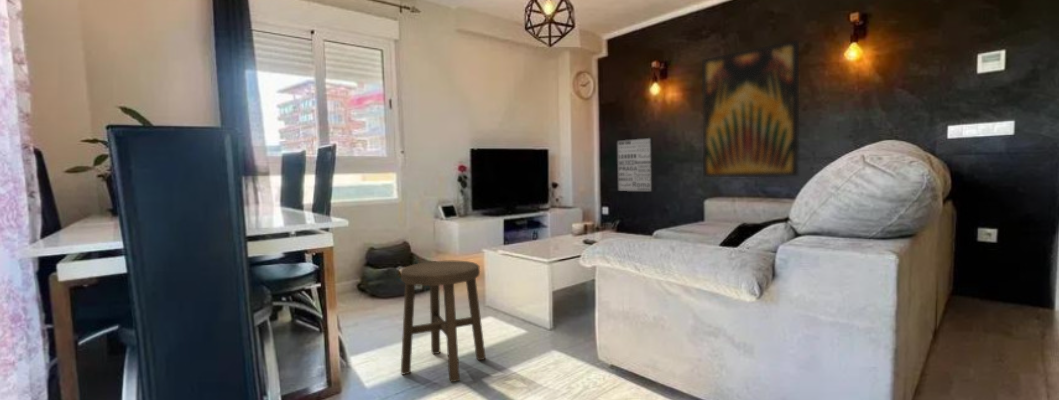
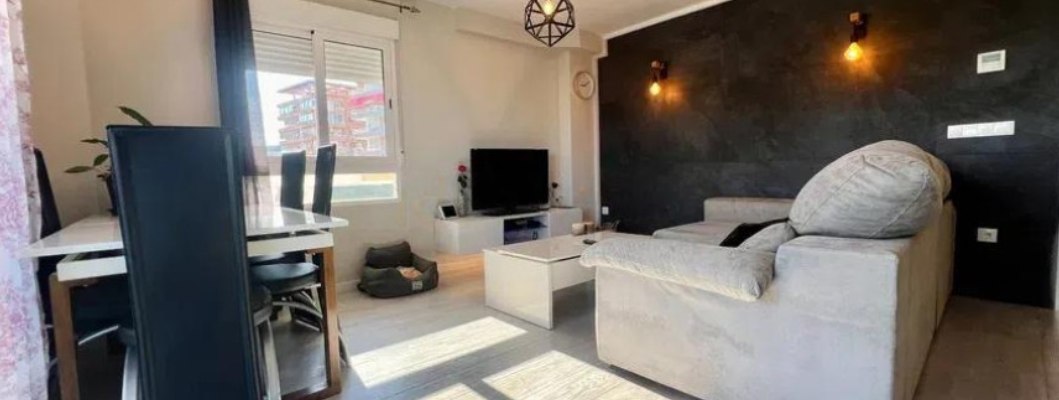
- wall art (634, 165)
- stool (440, 316)
- wall art (747, 114)
